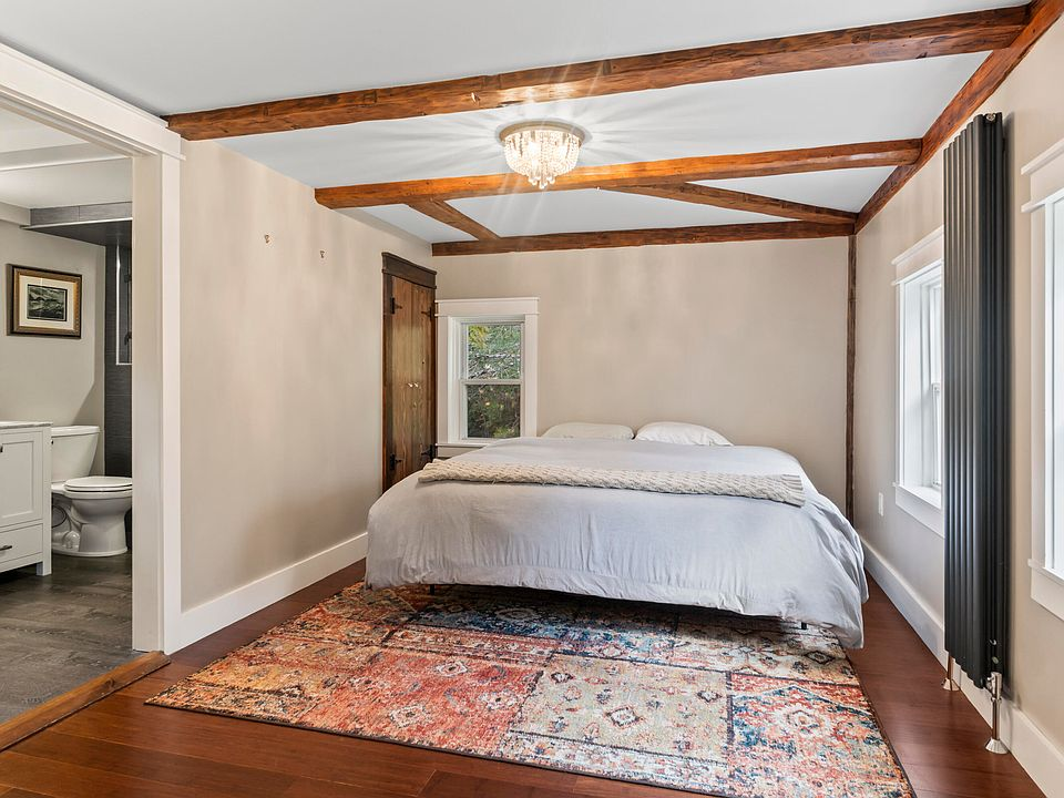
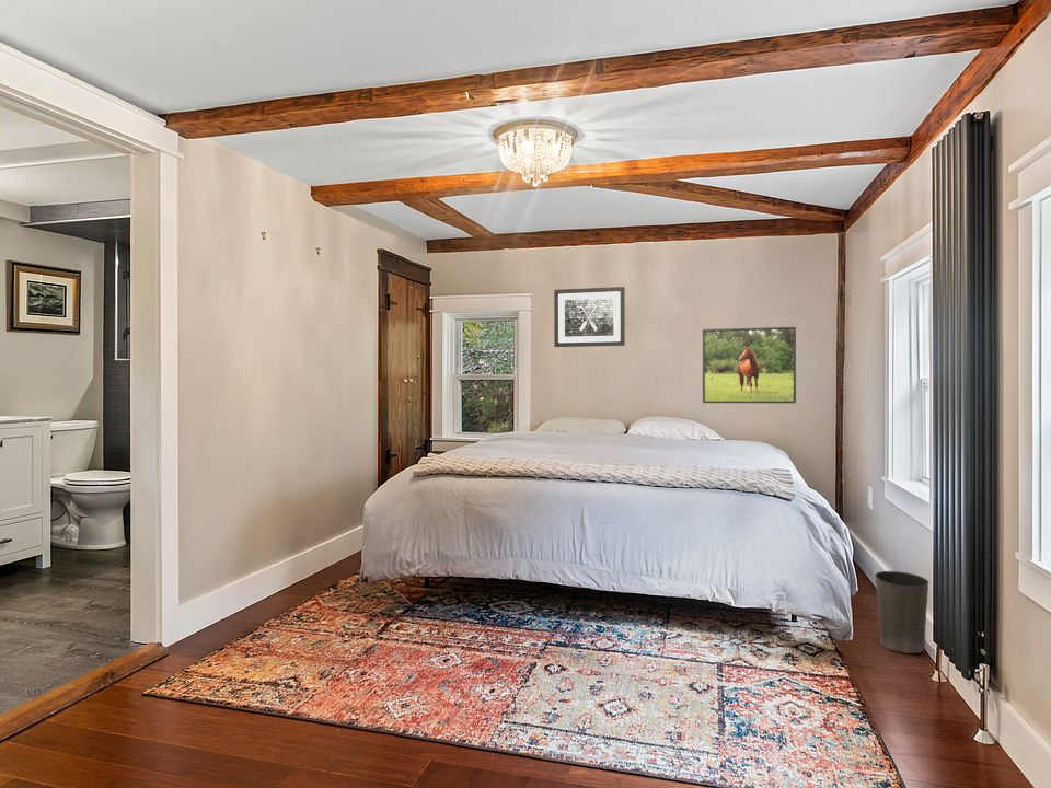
+ waste basket (901, 612)
+ wall art (589, 317)
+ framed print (748, 366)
